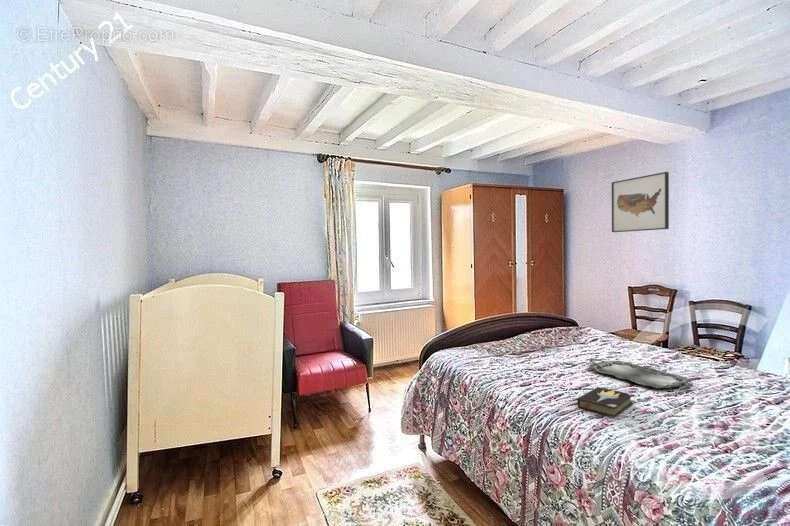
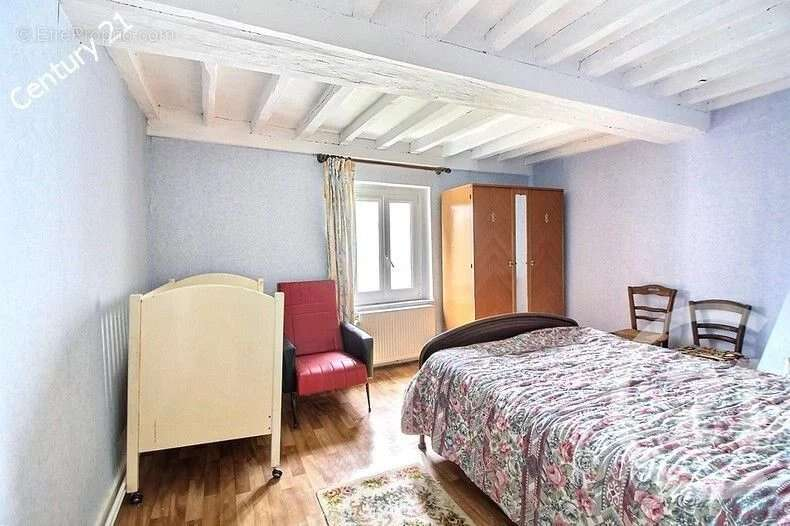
- serving tray (635, 373)
- wall art (638, 204)
- hardback book (605, 400)
